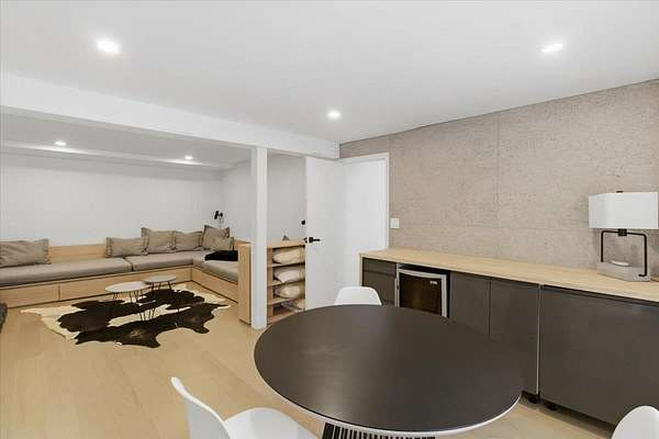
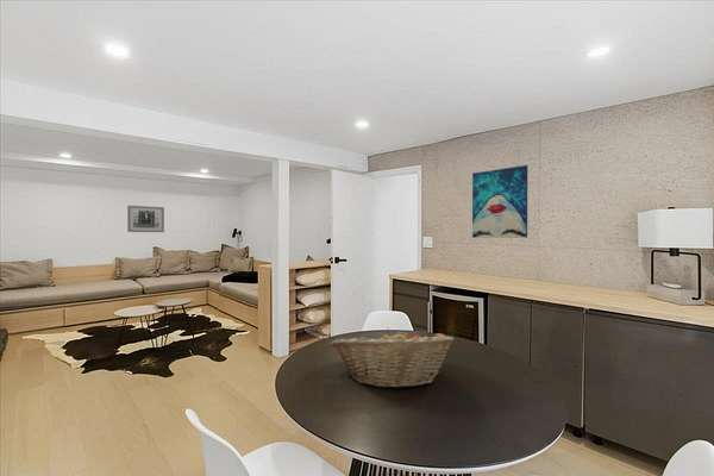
+ wall art (497, 203)
+ wall art (146, 219)
+ fruit basket (392, 350)
